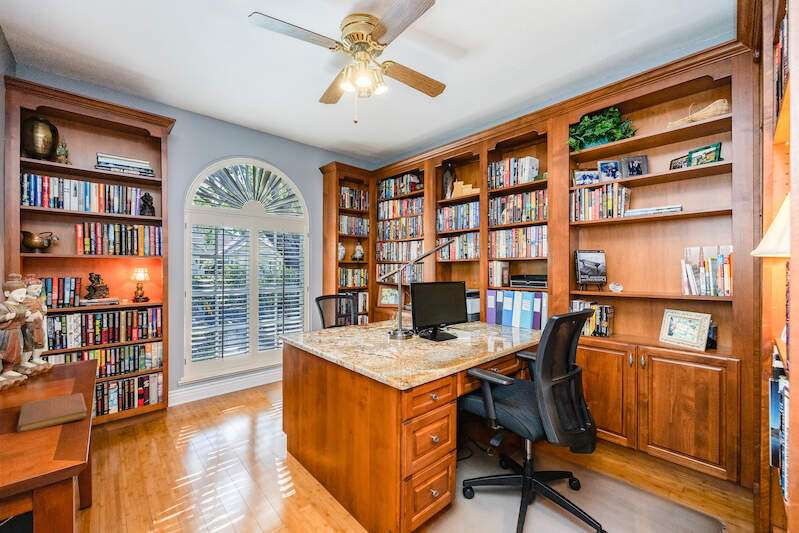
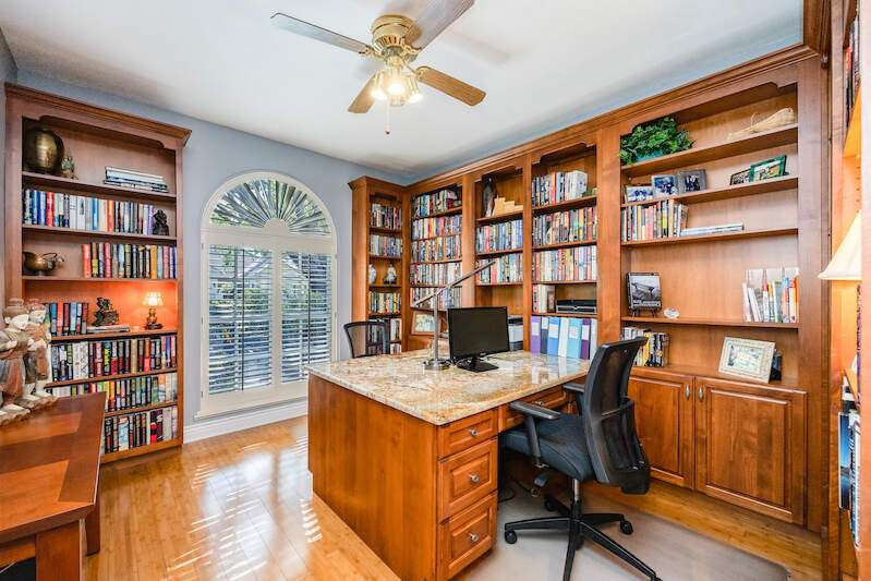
- notebook (53, 410)
